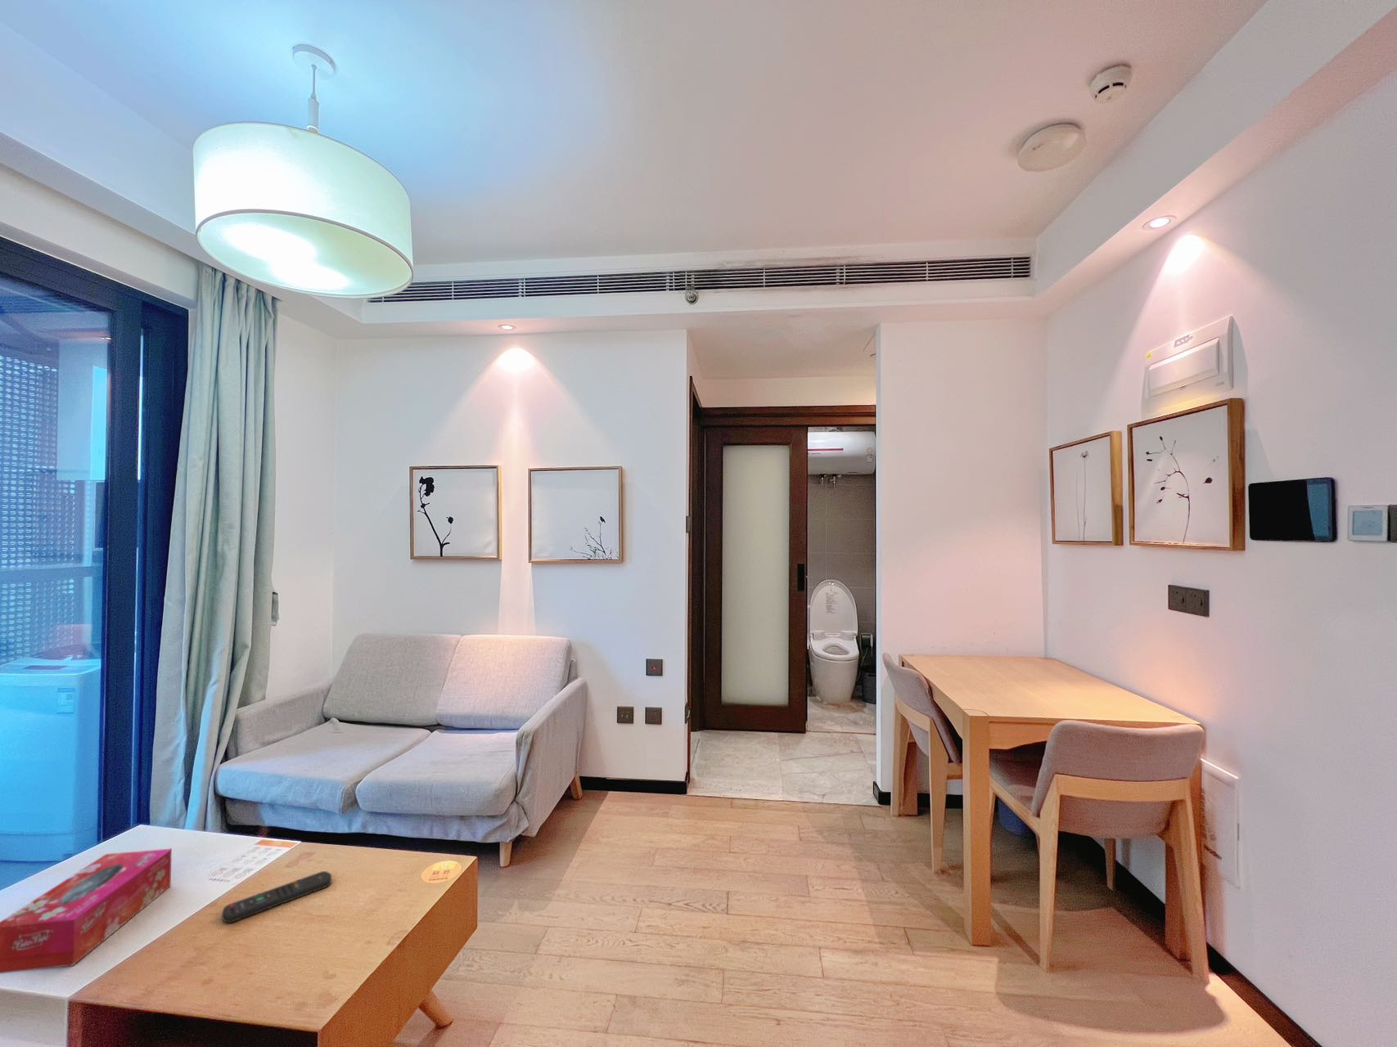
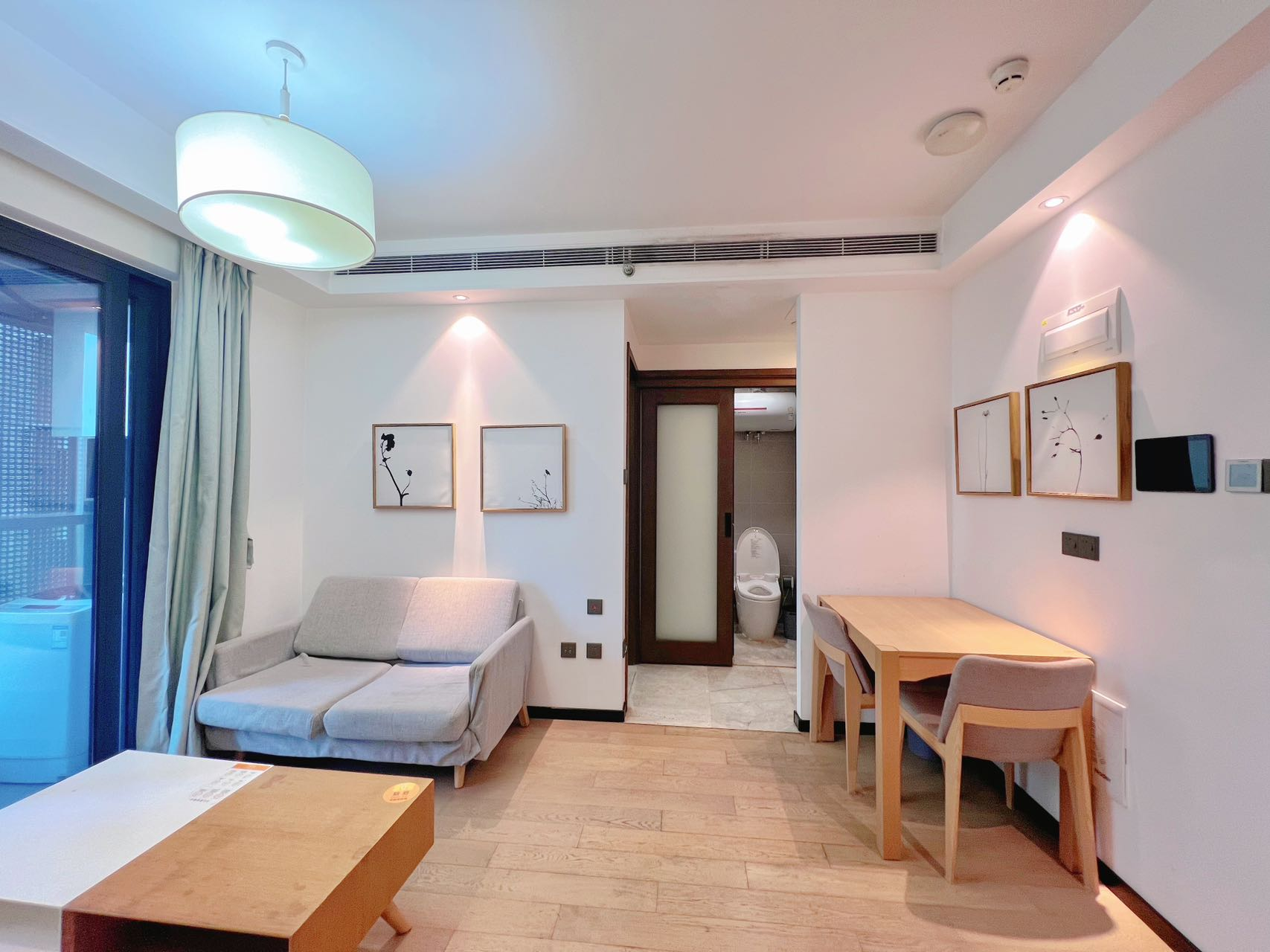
- remote control (279, 895)
- tissue box (91, 904)
